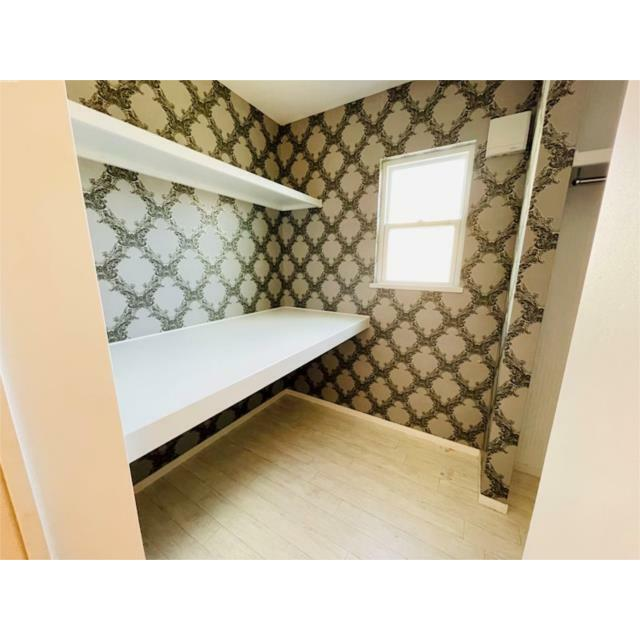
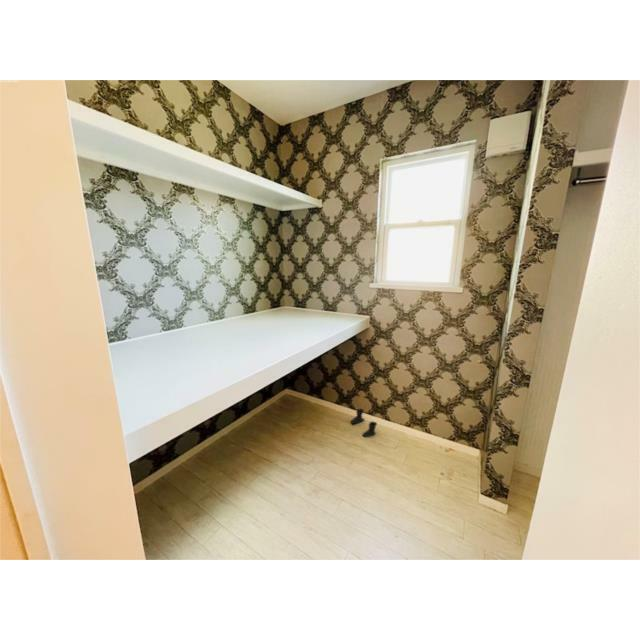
+ boots (362, 420)
